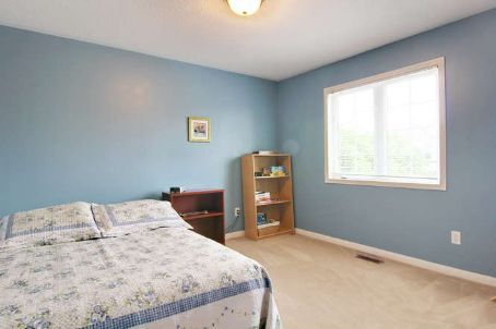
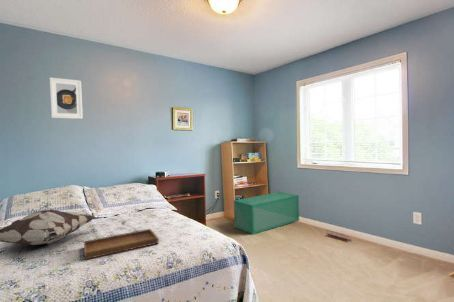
+ storage bin (267, 210)
+ tray (121, 234)
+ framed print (66, 98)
+ decorative pillow (45, 227)
